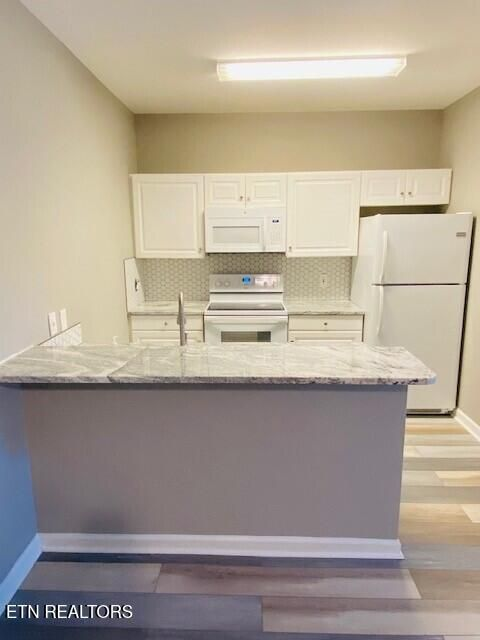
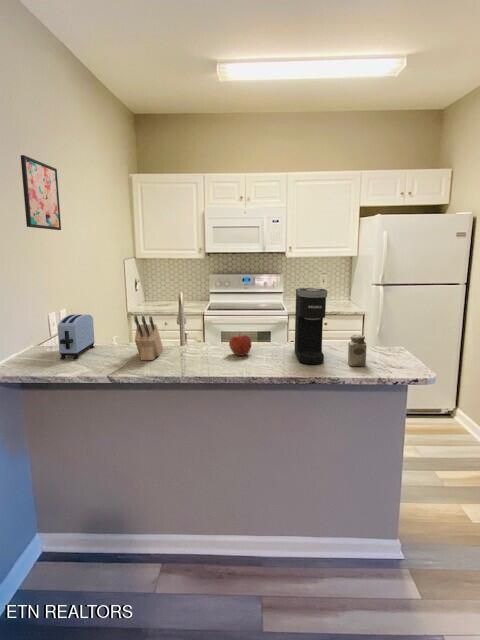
+ salt shaker (357, 349)
+ apple (240, 343)
+ toaster (77, 334)
+ wall art (42, 196)
+ coffee maker (309, 322)
+ knife block (148, 334)
